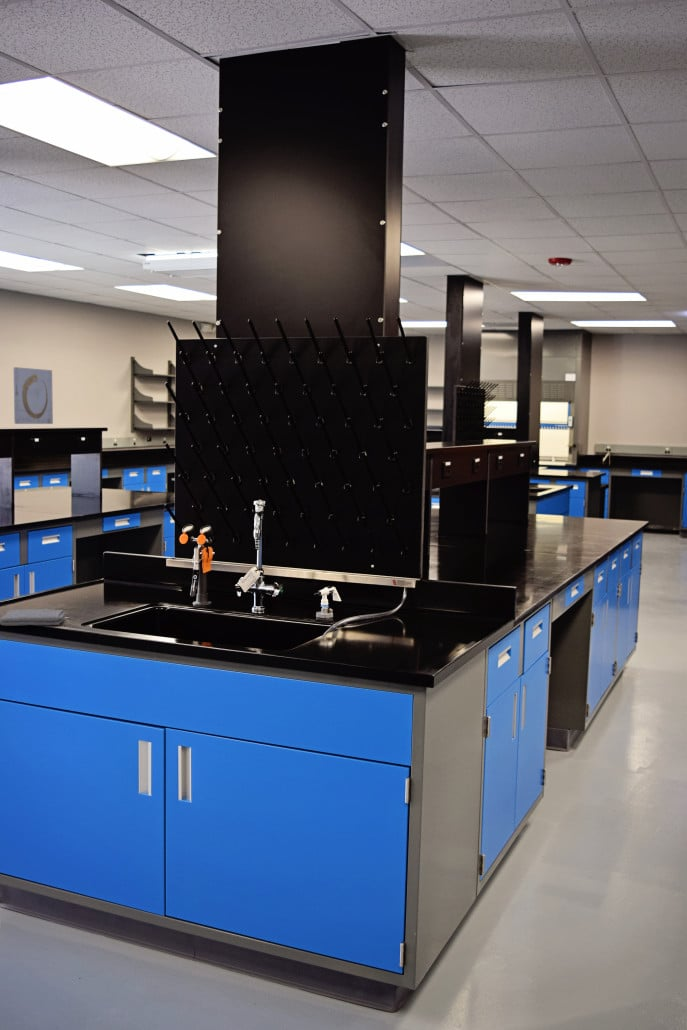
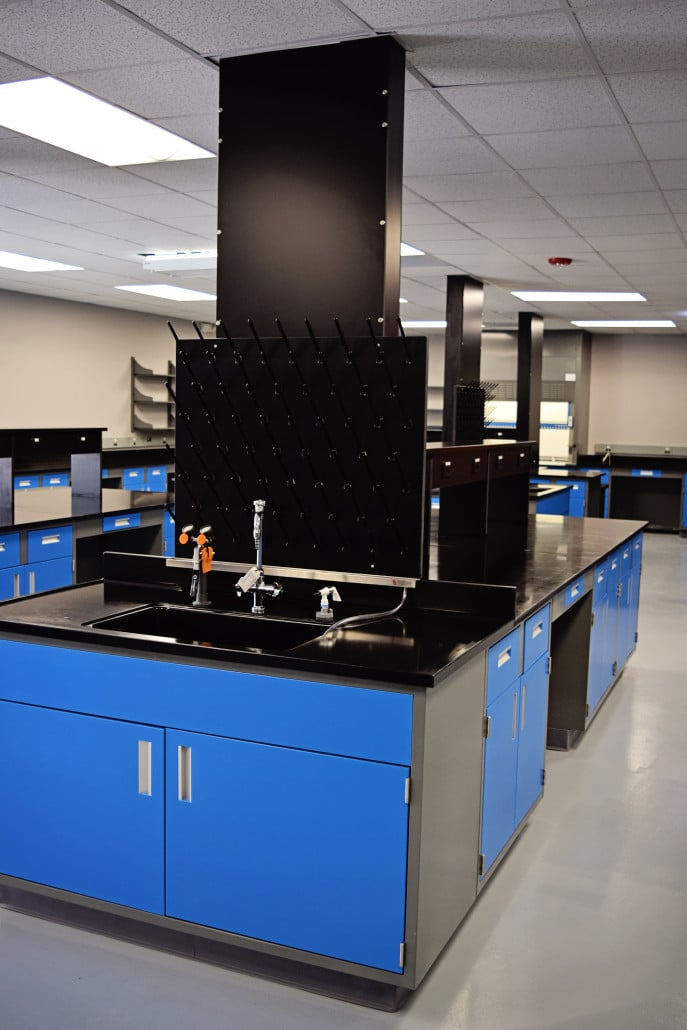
- wall art (33, 396)
- washcloth (33, 616)
